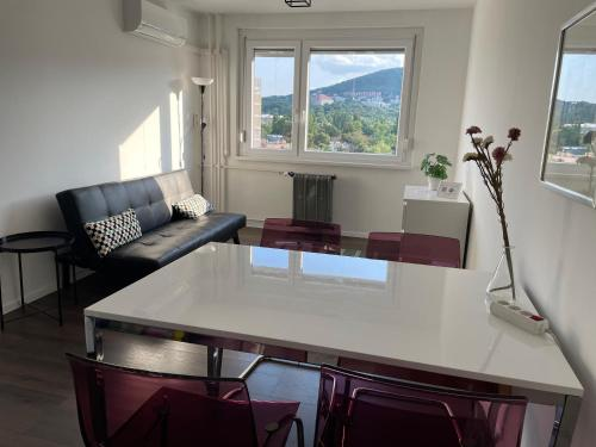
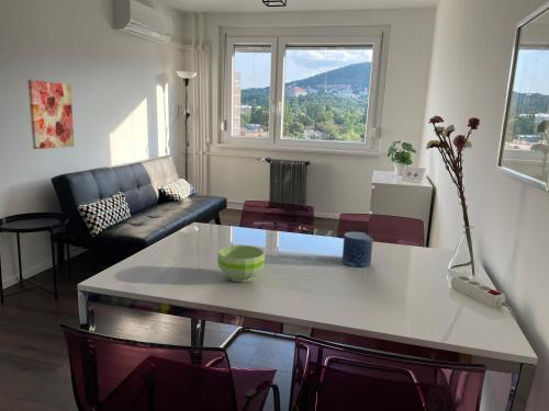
+ wall art (53, 115)
+ bowl (240, 264)
+ candle (357, 249)
